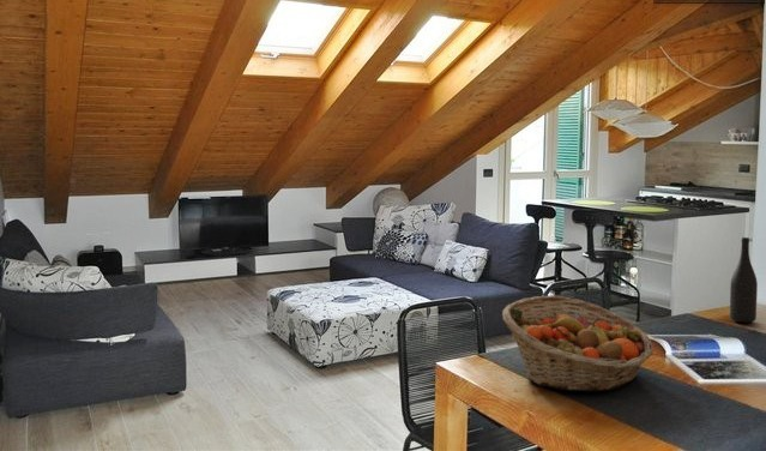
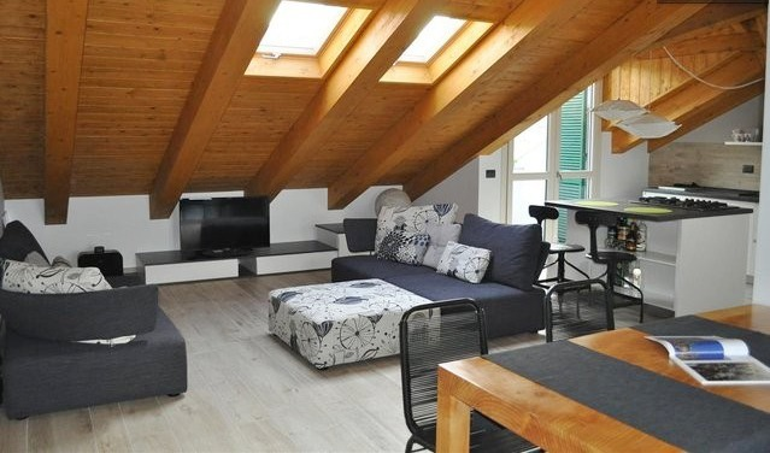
- fruit basket (575, 339)
- wine bottle (743, 279)
